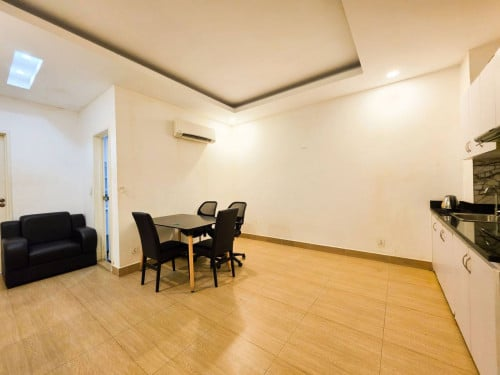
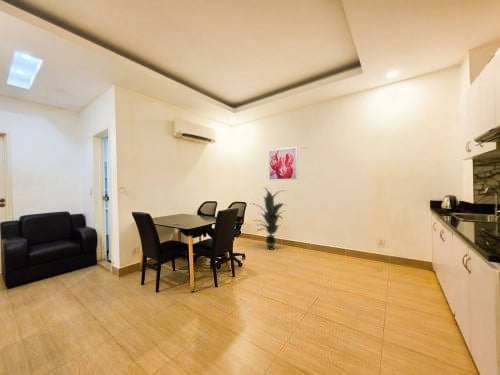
+ indoor plant (269, 217)
+ wall art (282, 164)
